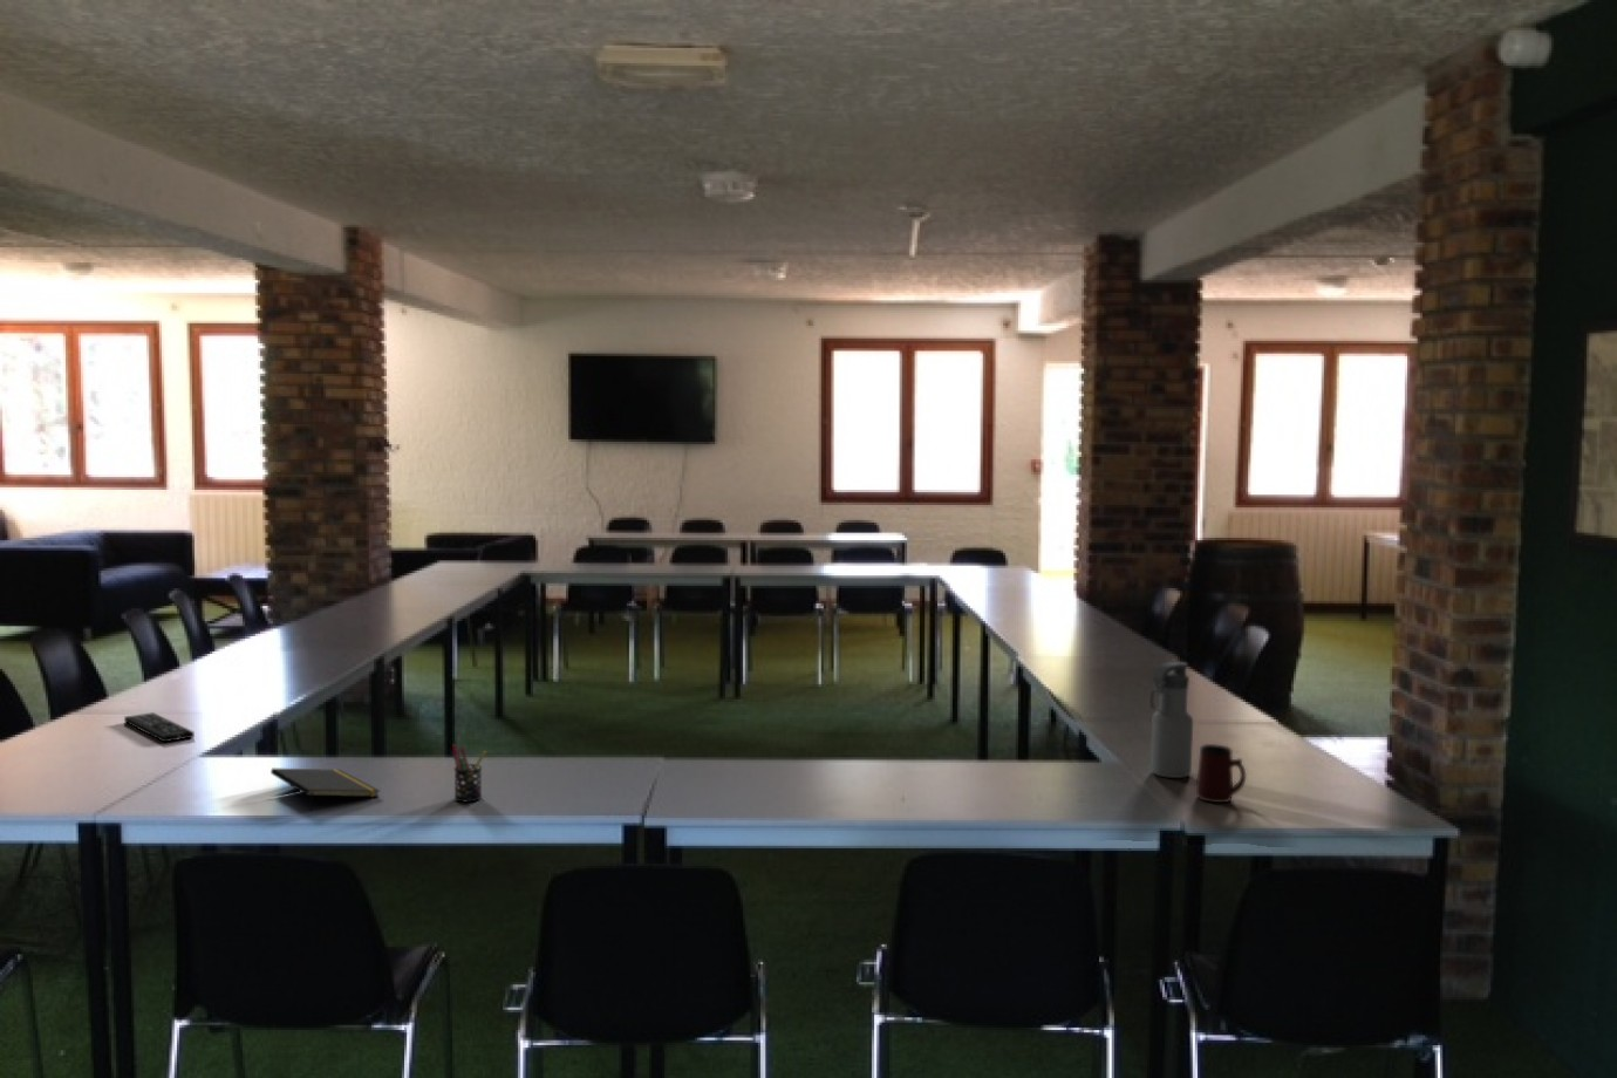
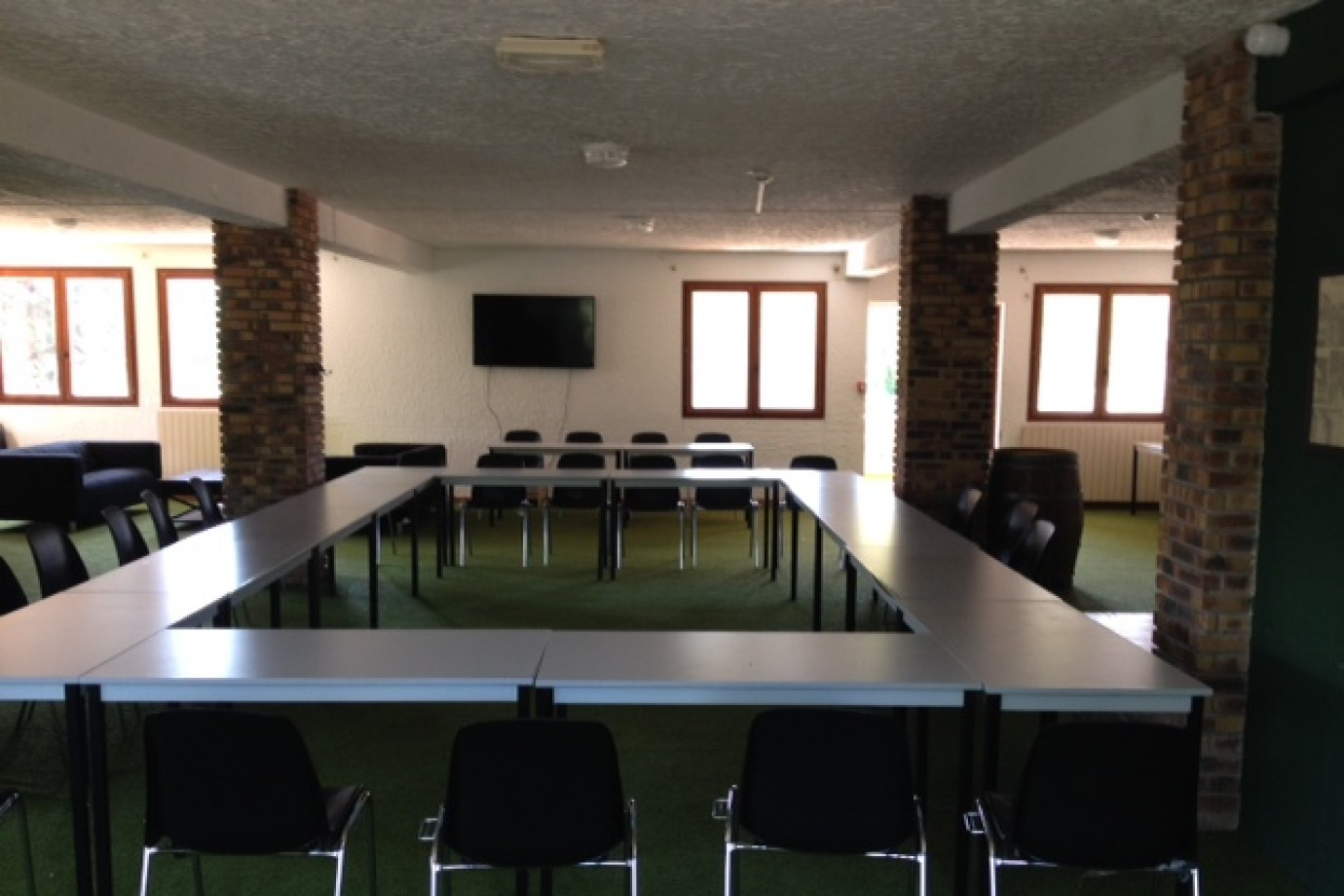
- mug (1221, 774)
- water bottle (1172, 718)
- notepad (325, 782)
- pen holder (466, 772)
- remote control (158, 725)
